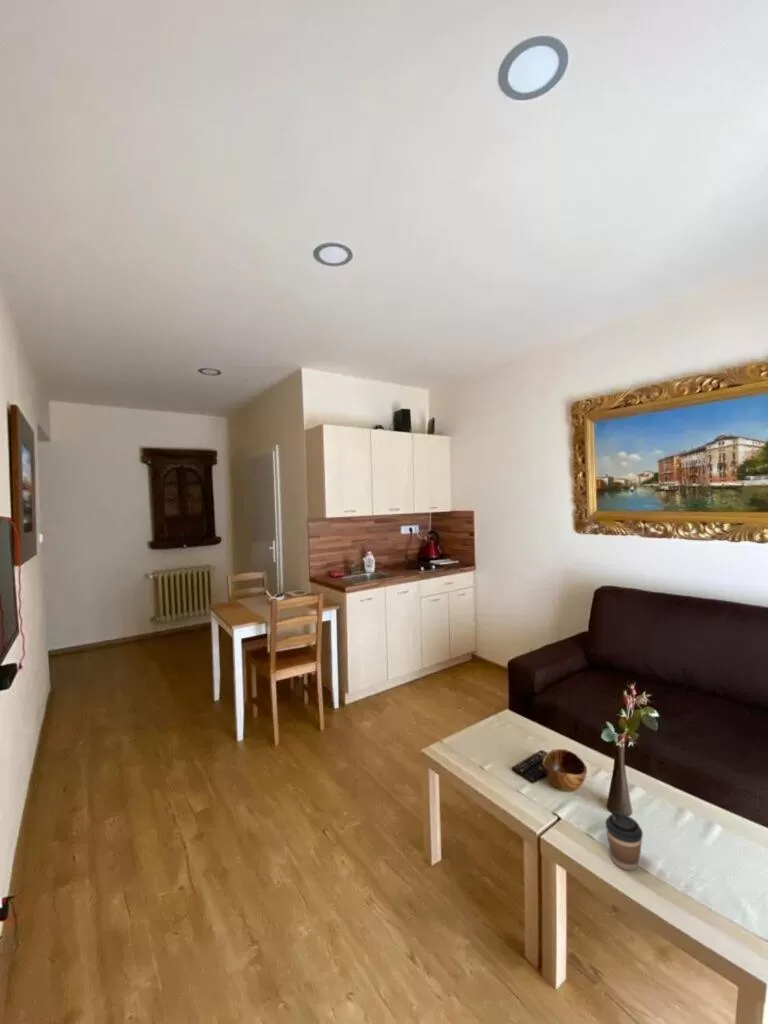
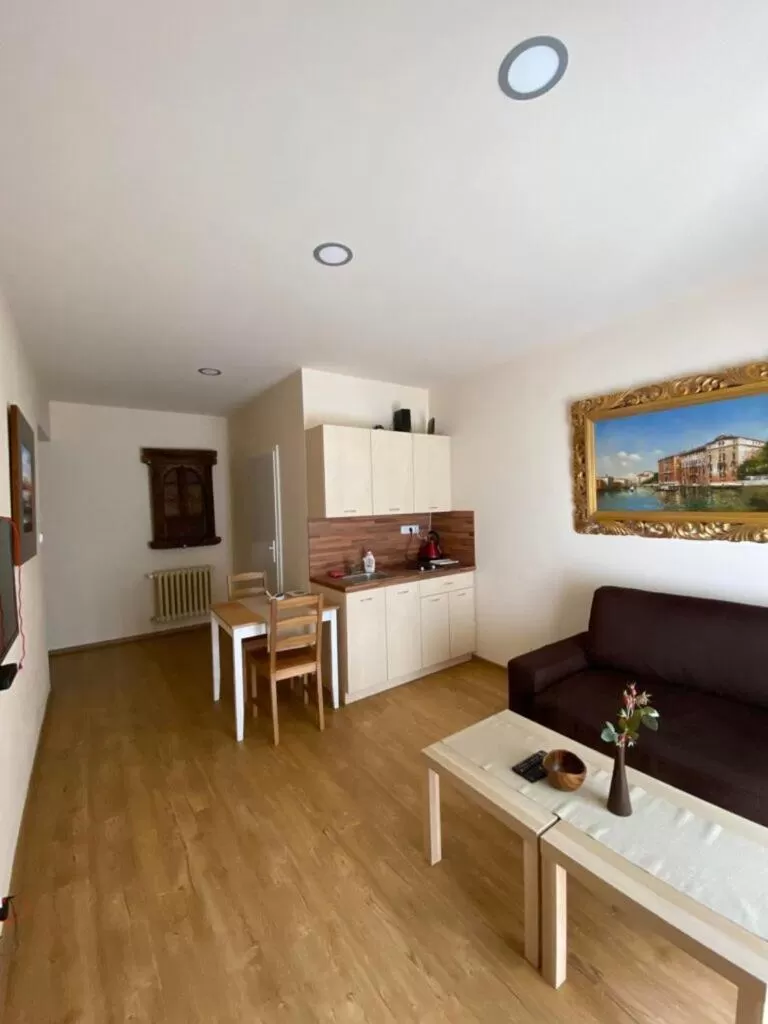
- coffee cup (623, 838)
